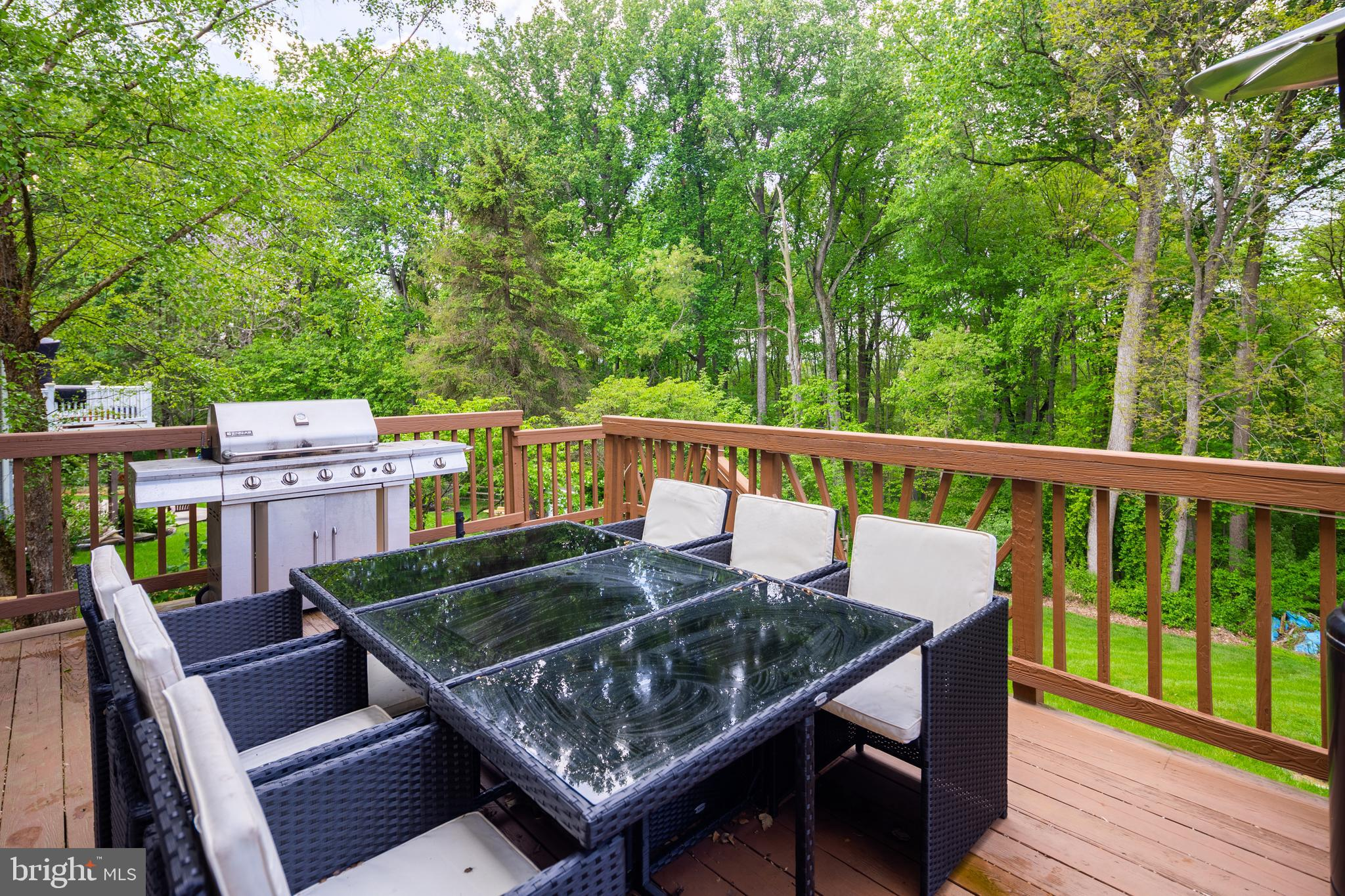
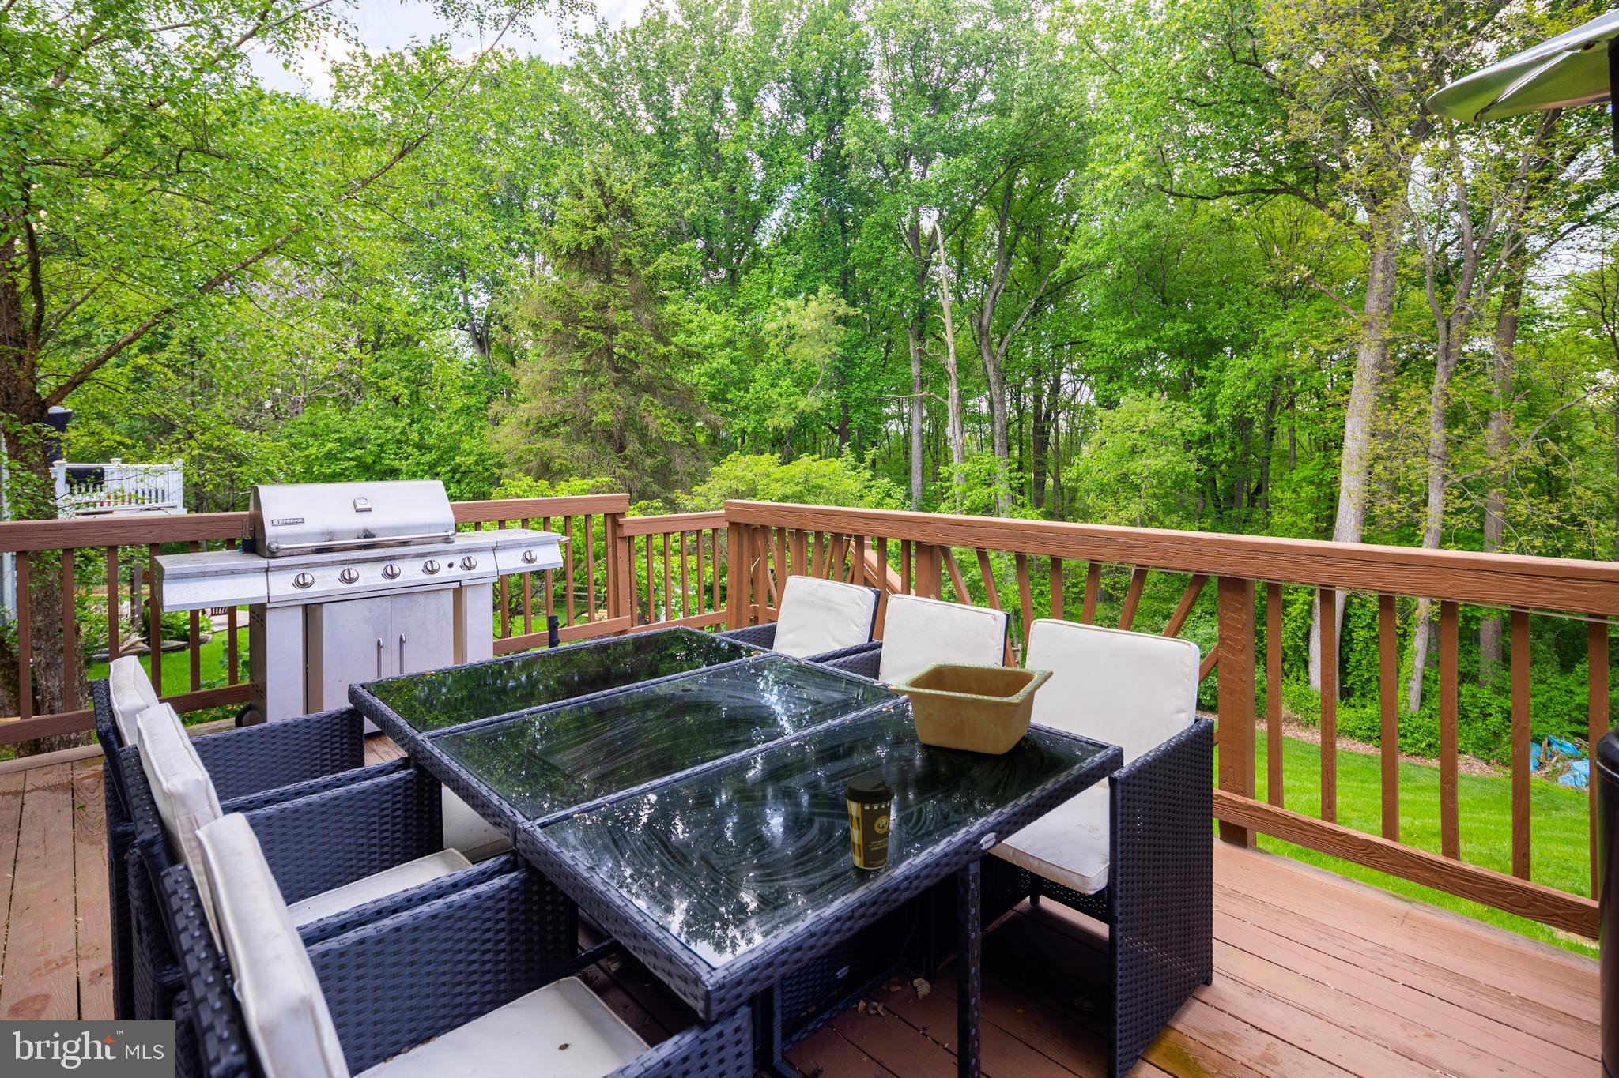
+ coffee cup (869, 822)
+ serving bowl (973, 707)
